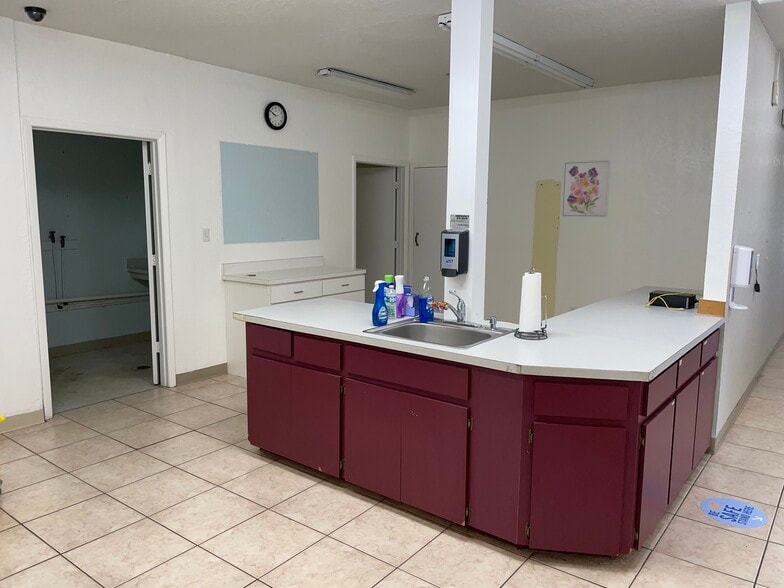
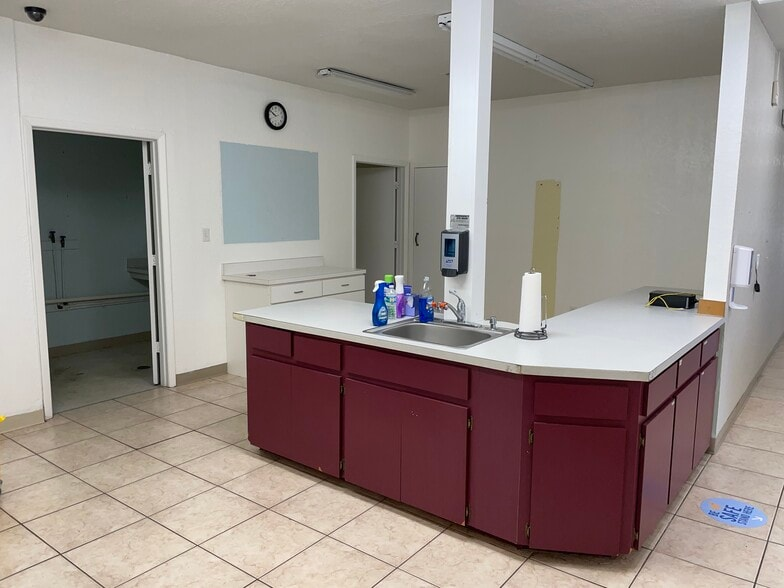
- wall art (585, 189)
